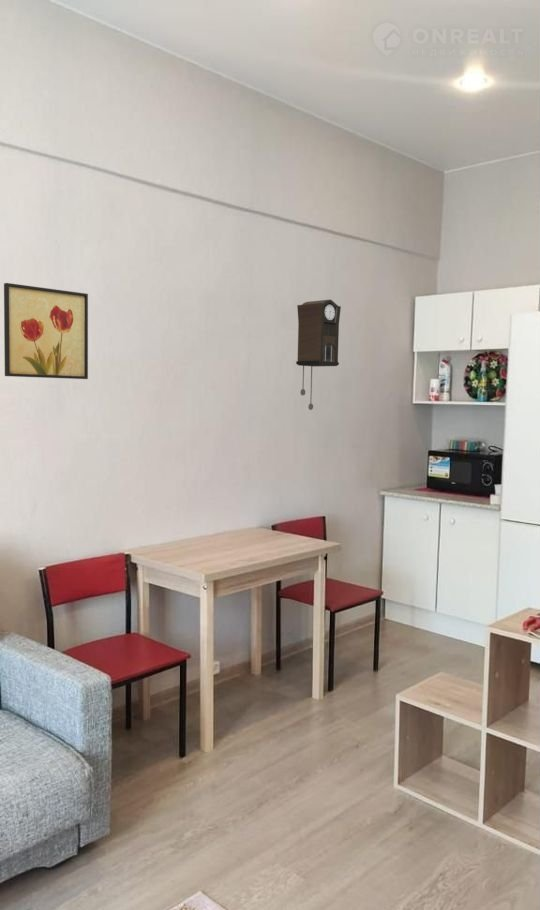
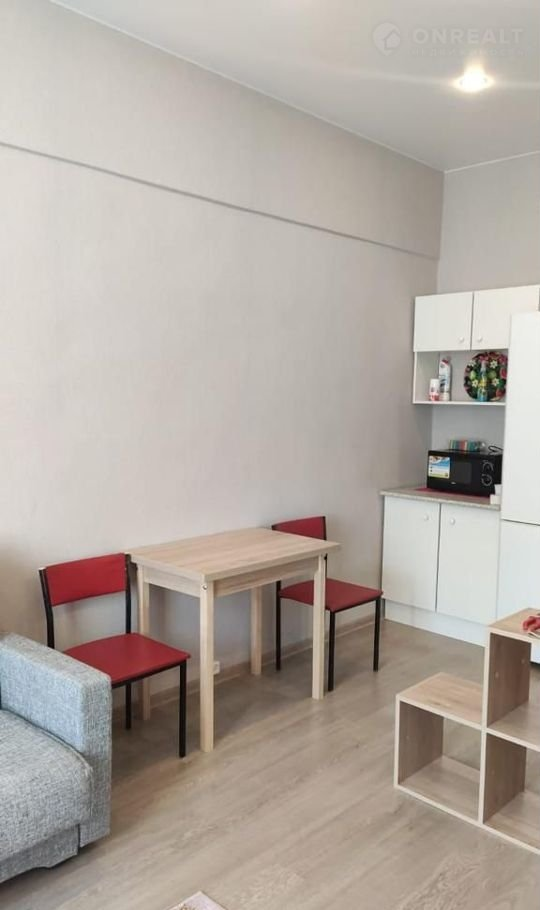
- pendulum clock (317, 355)
- wall art (46, 333)
